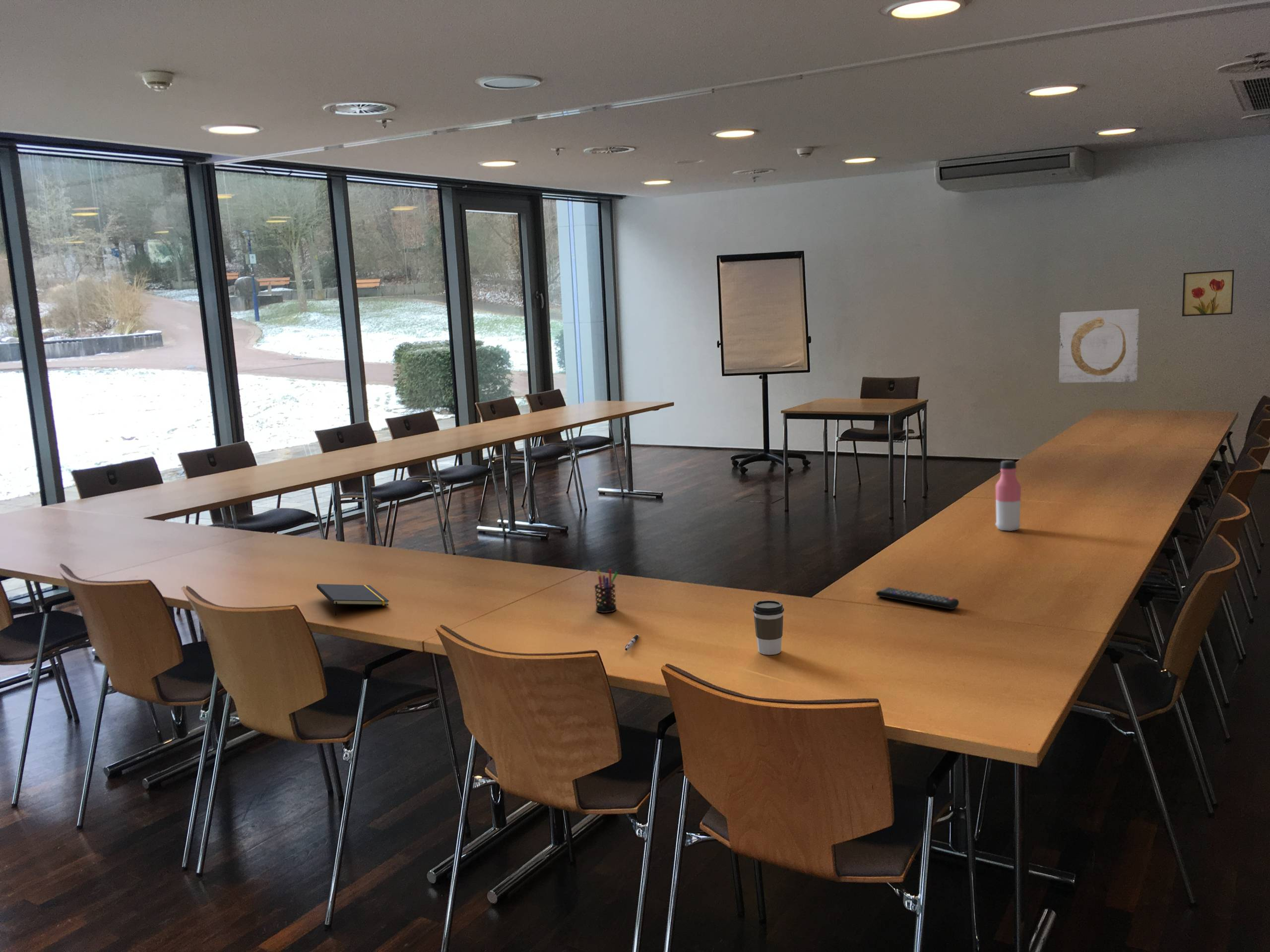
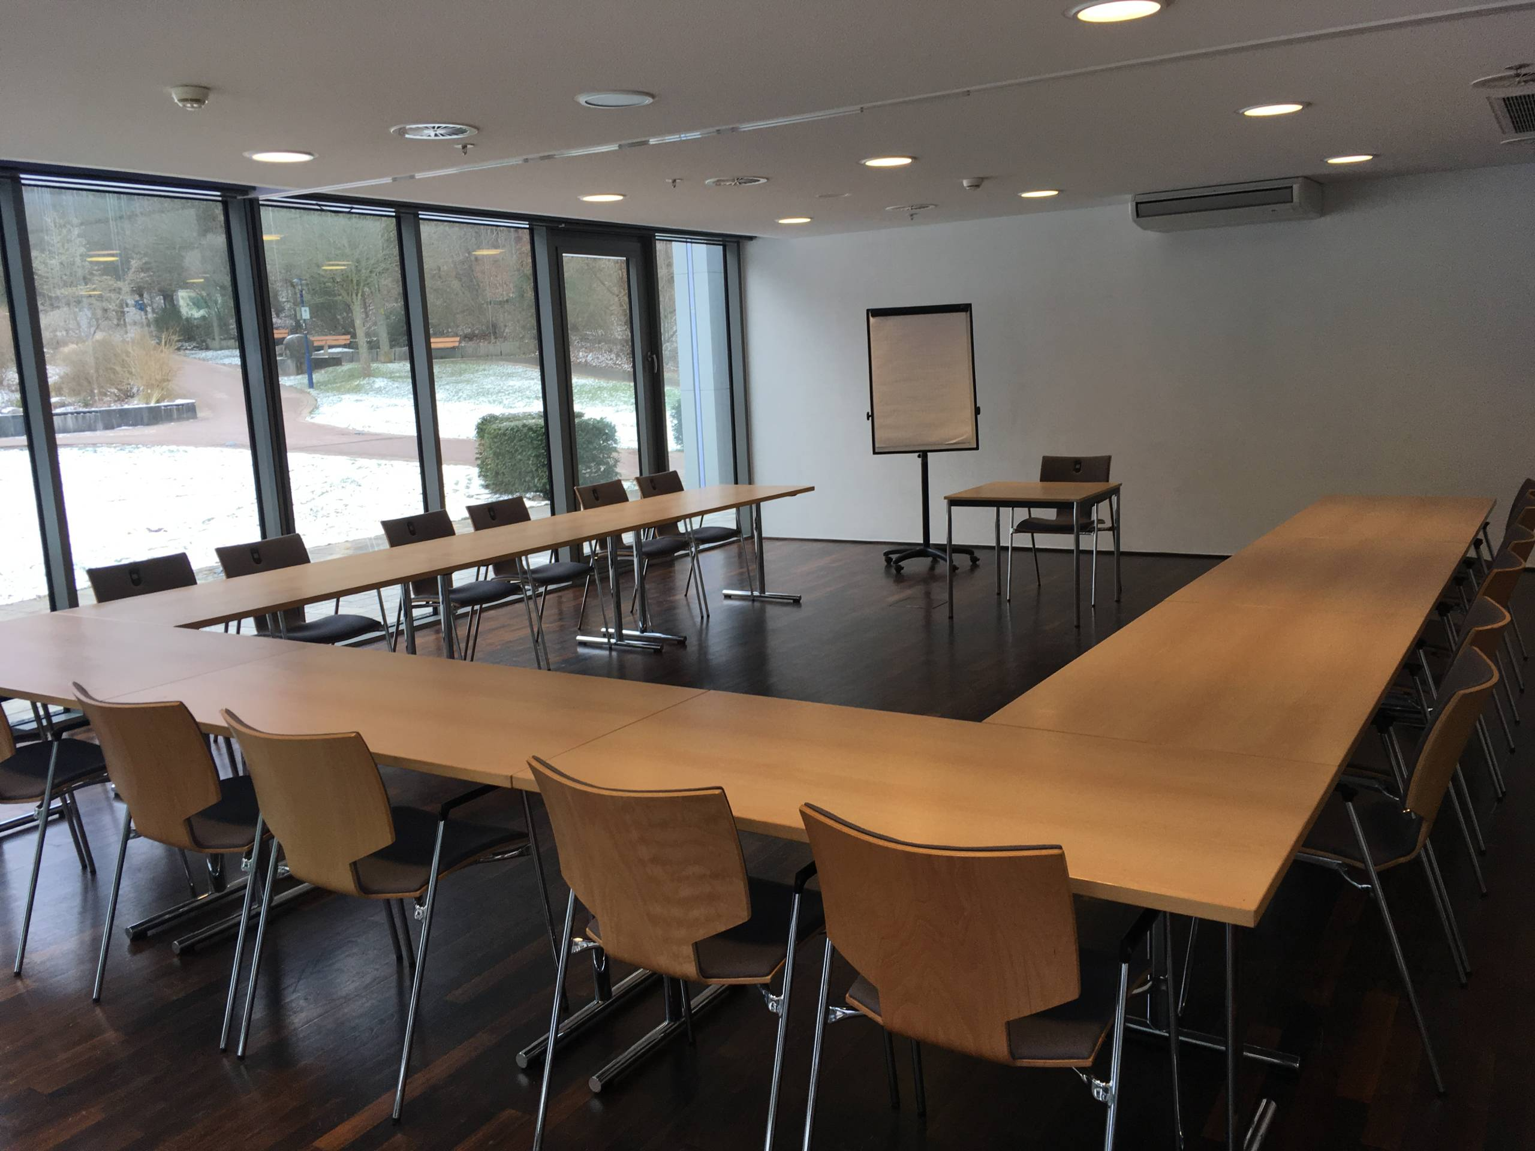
- wall art (1207, 293)
- water bottle (1008, 495)
- wall art (1098, 347)
- pen (632, 641)
- remote control (916, 598)
- pen holder (608, 588)
- coffee cup (769, 628)
- notepad (352, 594)
